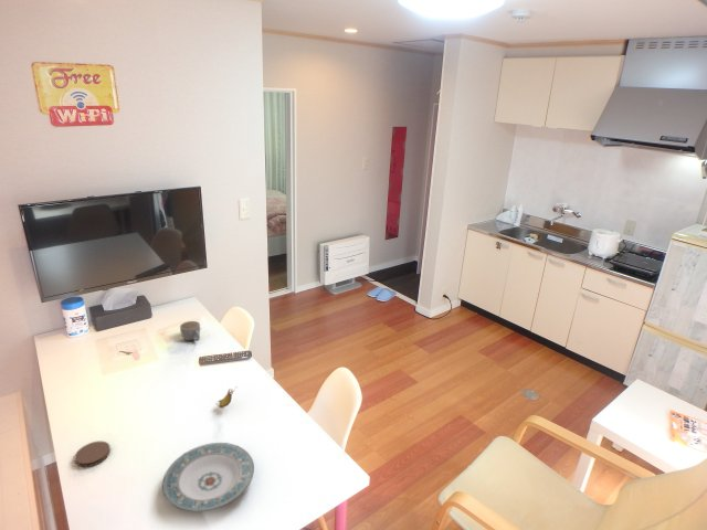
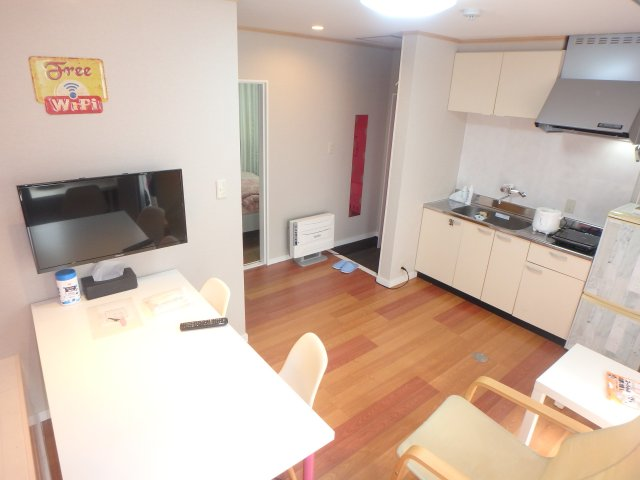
- plate (210, 477)
- banana (233, 391)
- mug (192, 332)
- coaster (93, 453)
